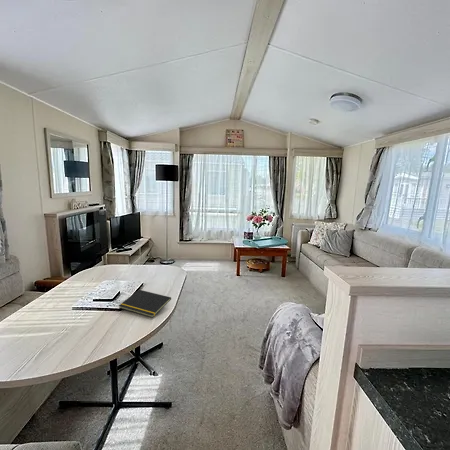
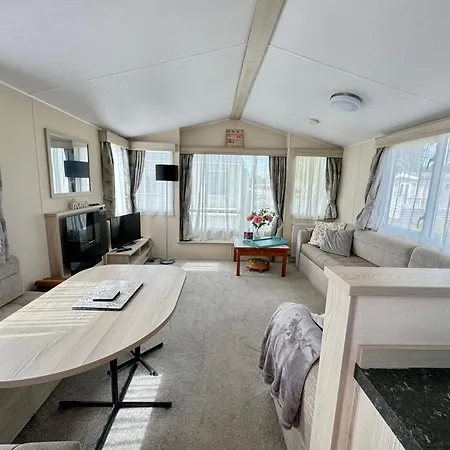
- notepad (145, 302)
